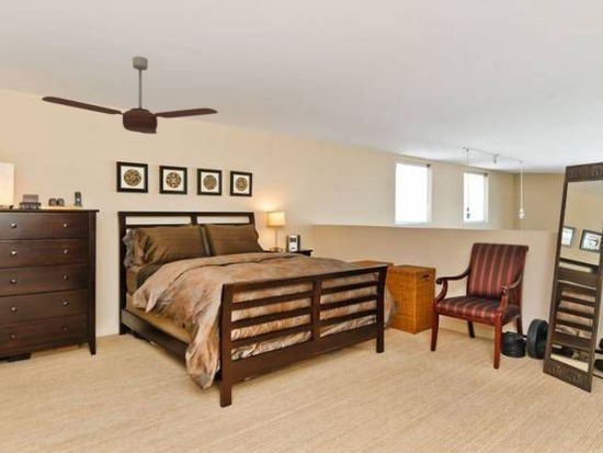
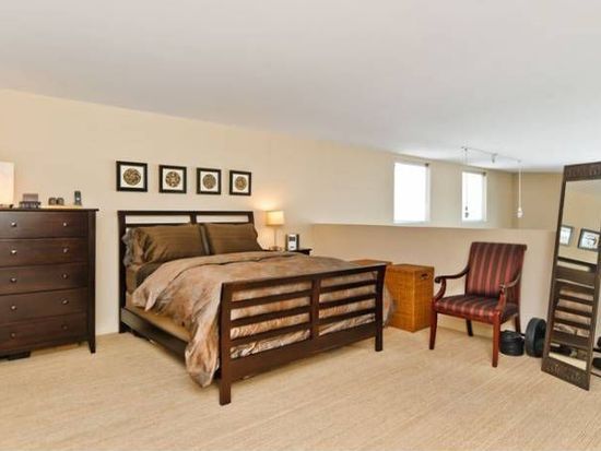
- ceiling fan (139, 97)
